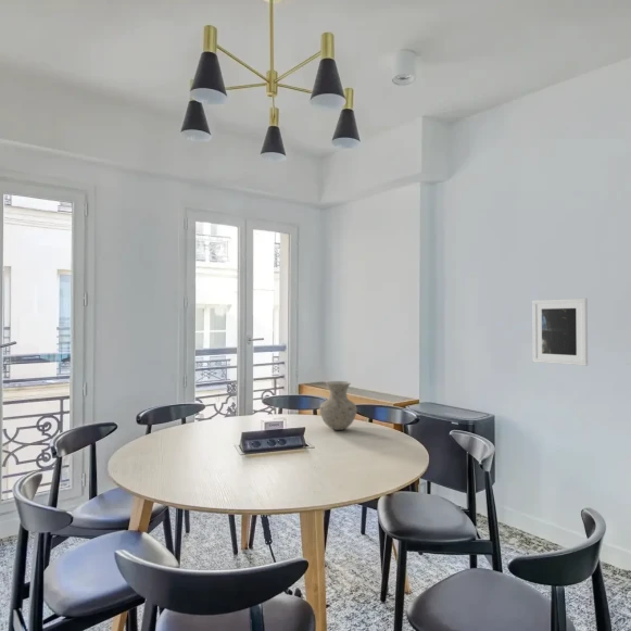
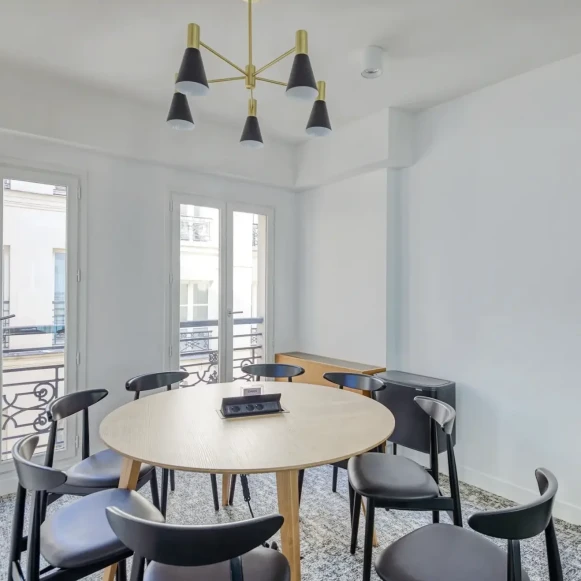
- vase (338, 405)
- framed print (558, 331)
